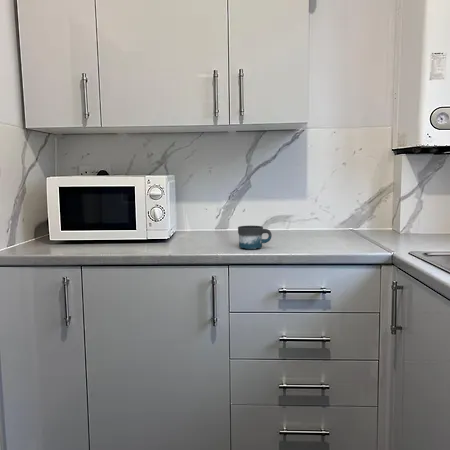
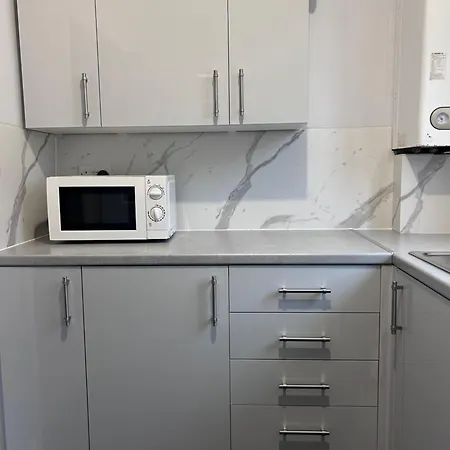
- mug (253, 237)
